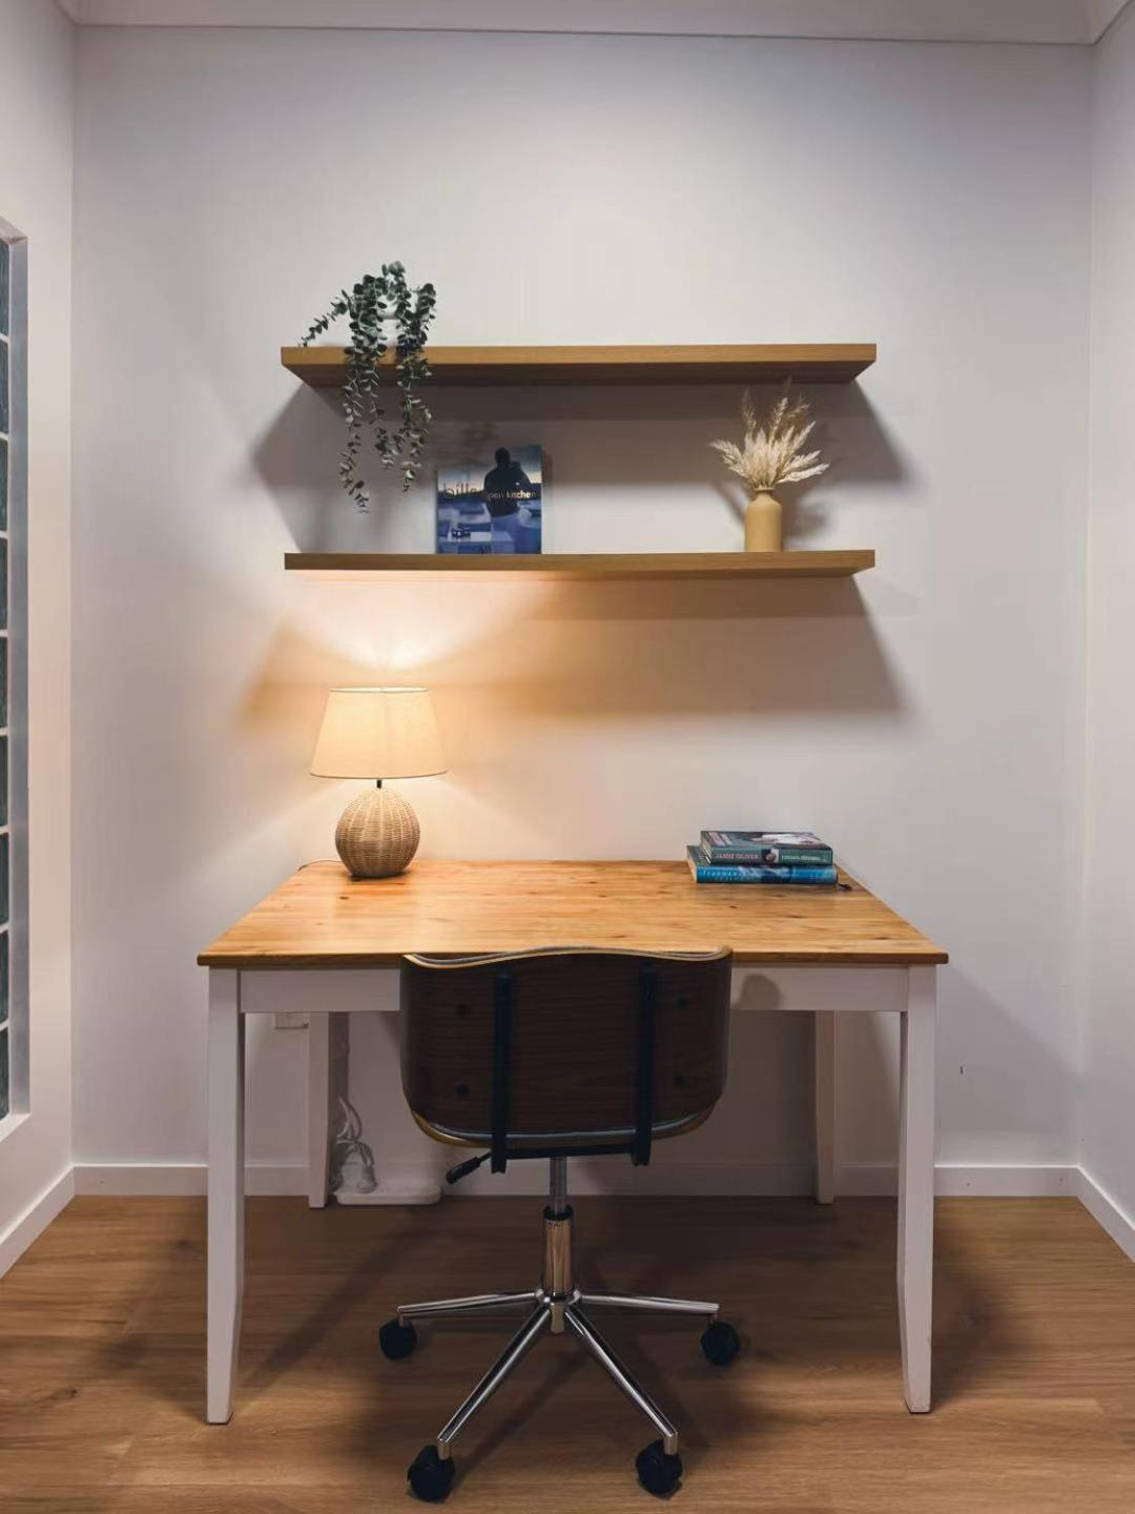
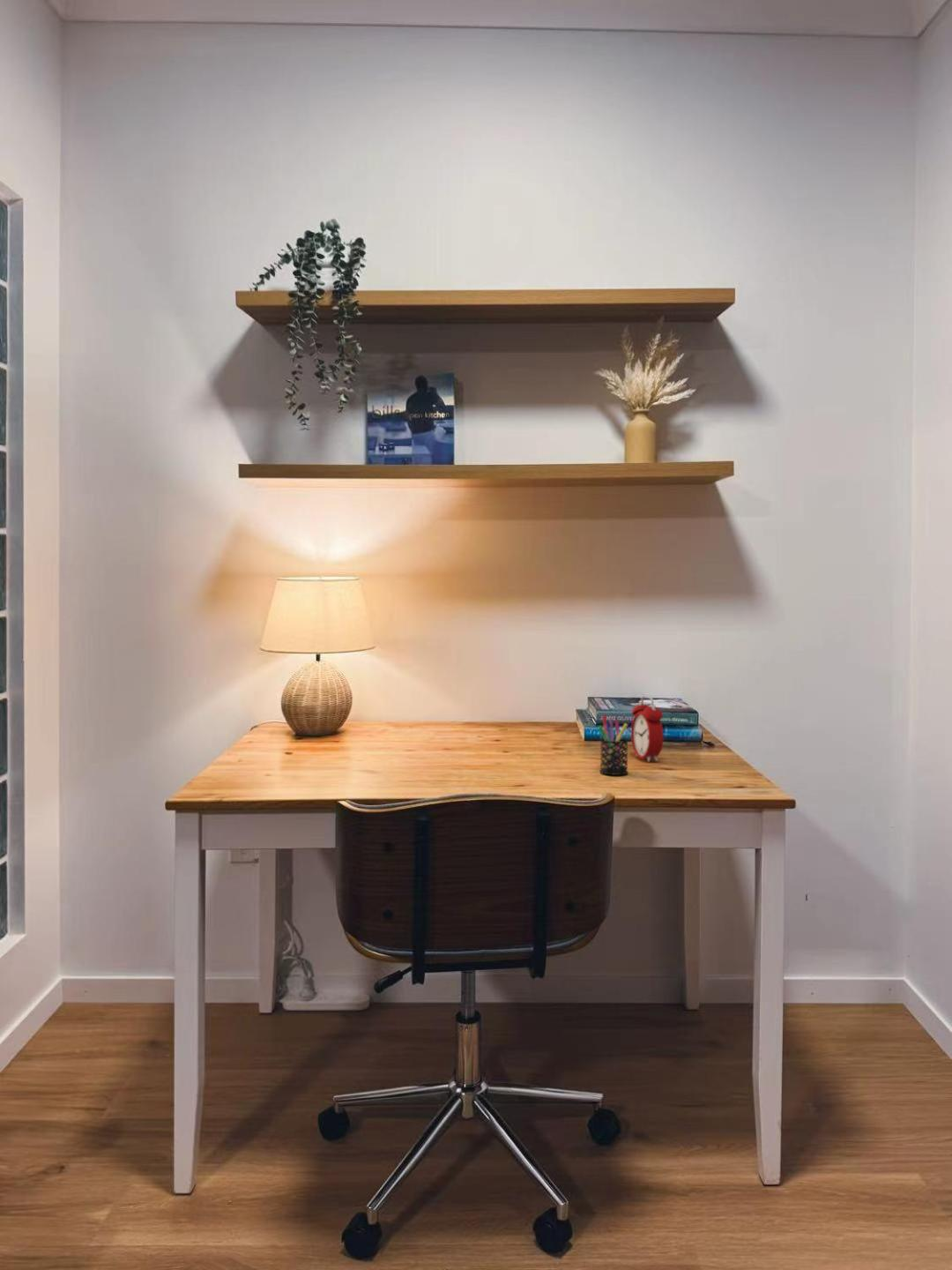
+ alarm clock (646, 727)
+ pen holder (610, 743)
